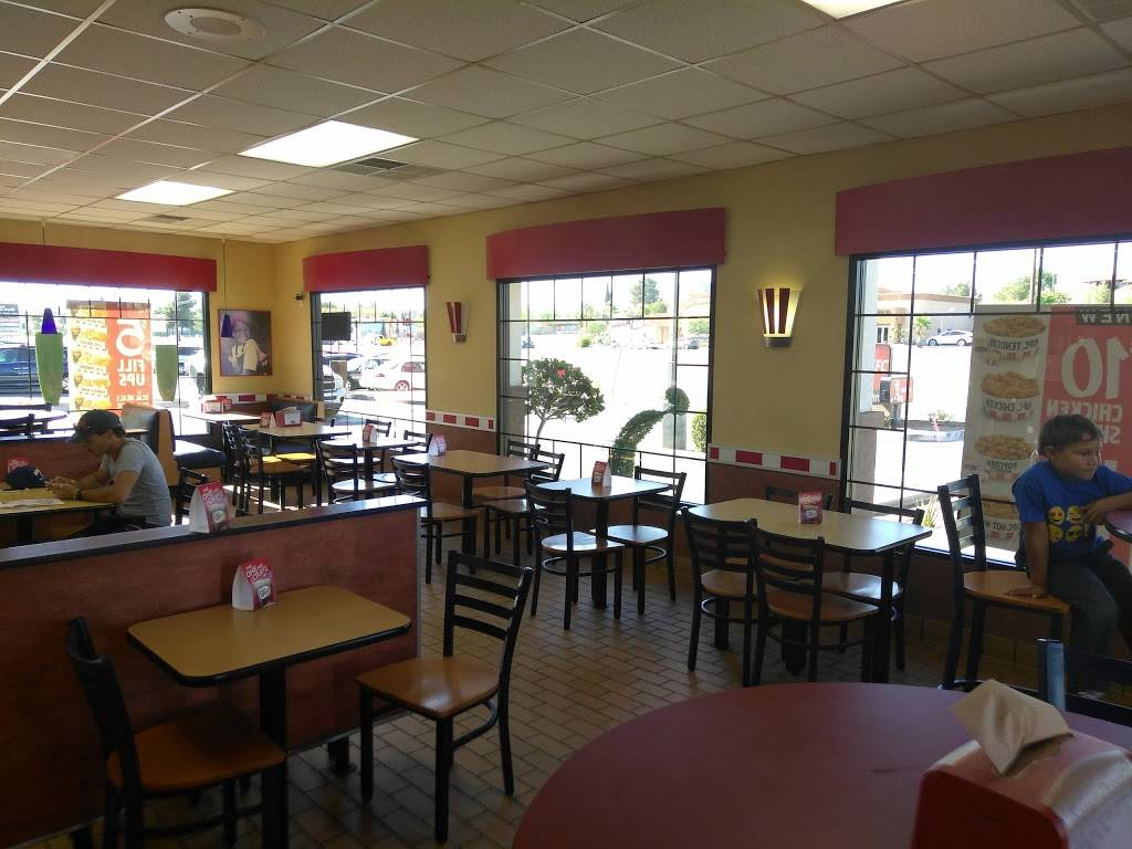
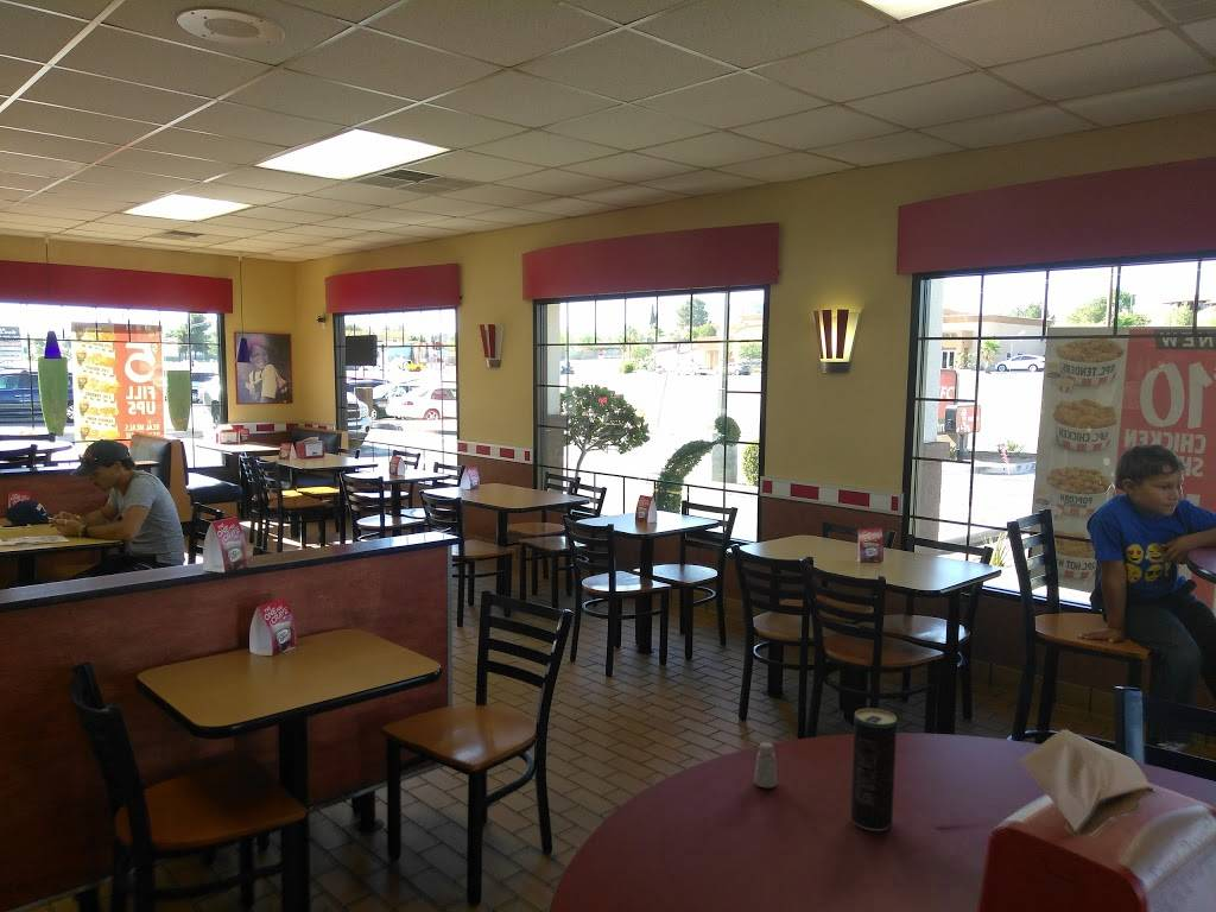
+ beverage can (873, 768)
+ saltshaker (766, 764)
